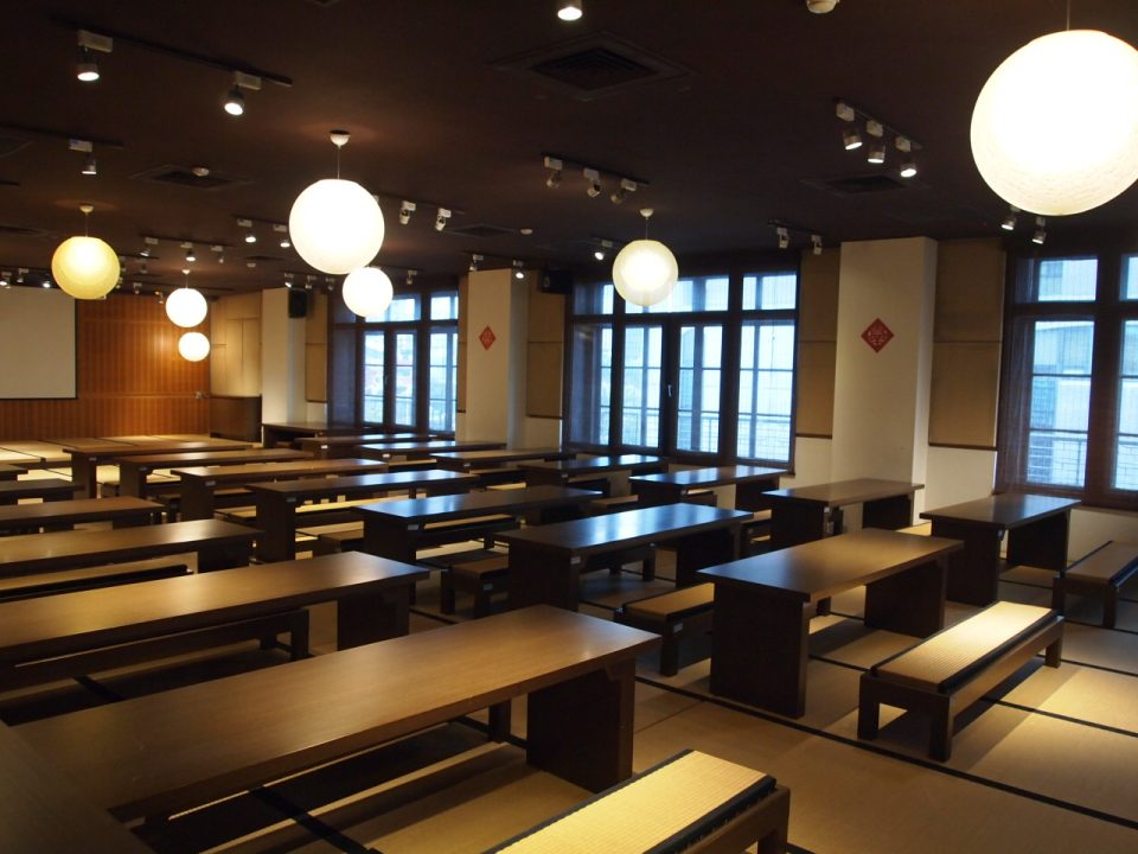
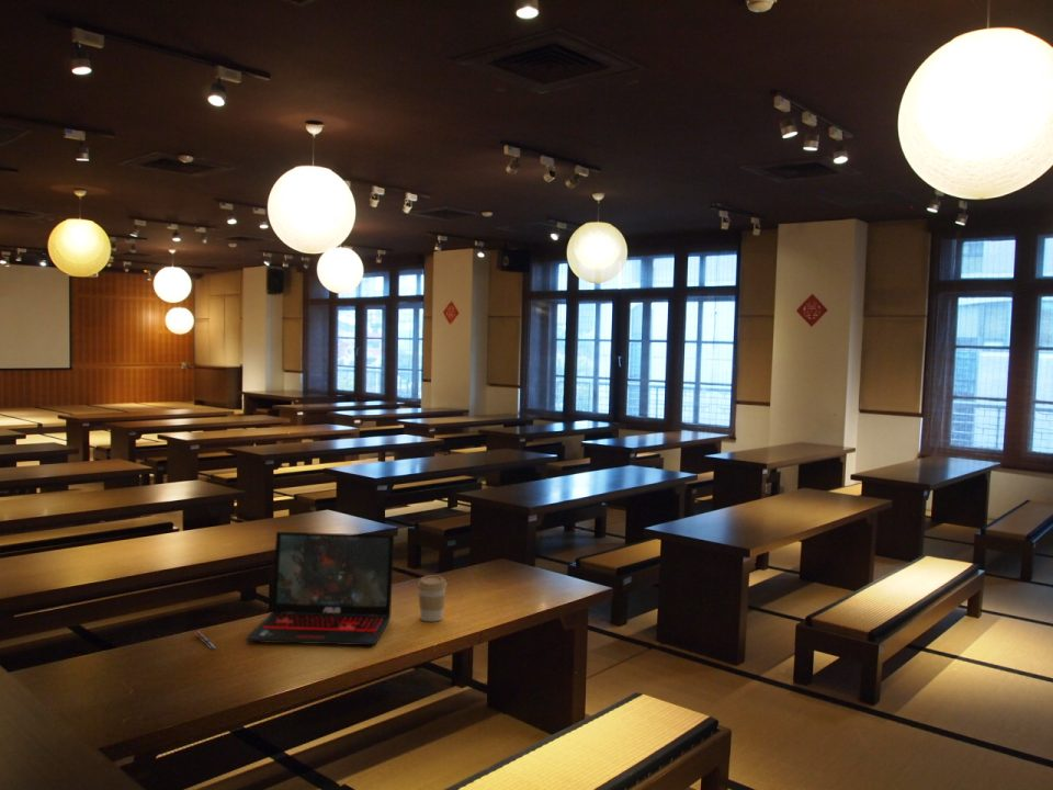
+ laptop (322, 586)
+ pen (205, 639)
+ coffee cup (431, 597)
